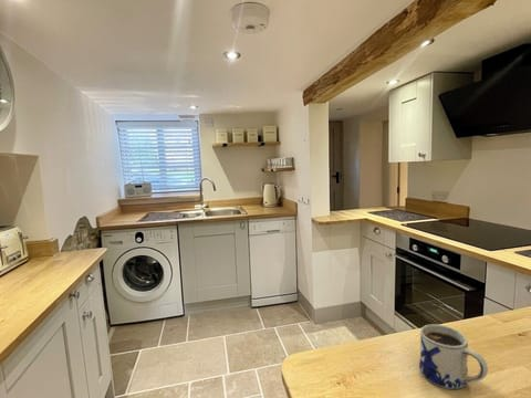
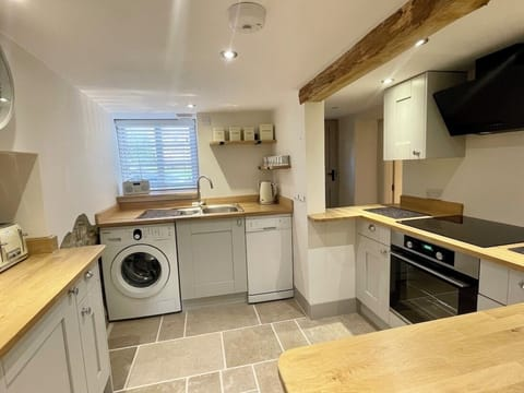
- mug (448, 357)
